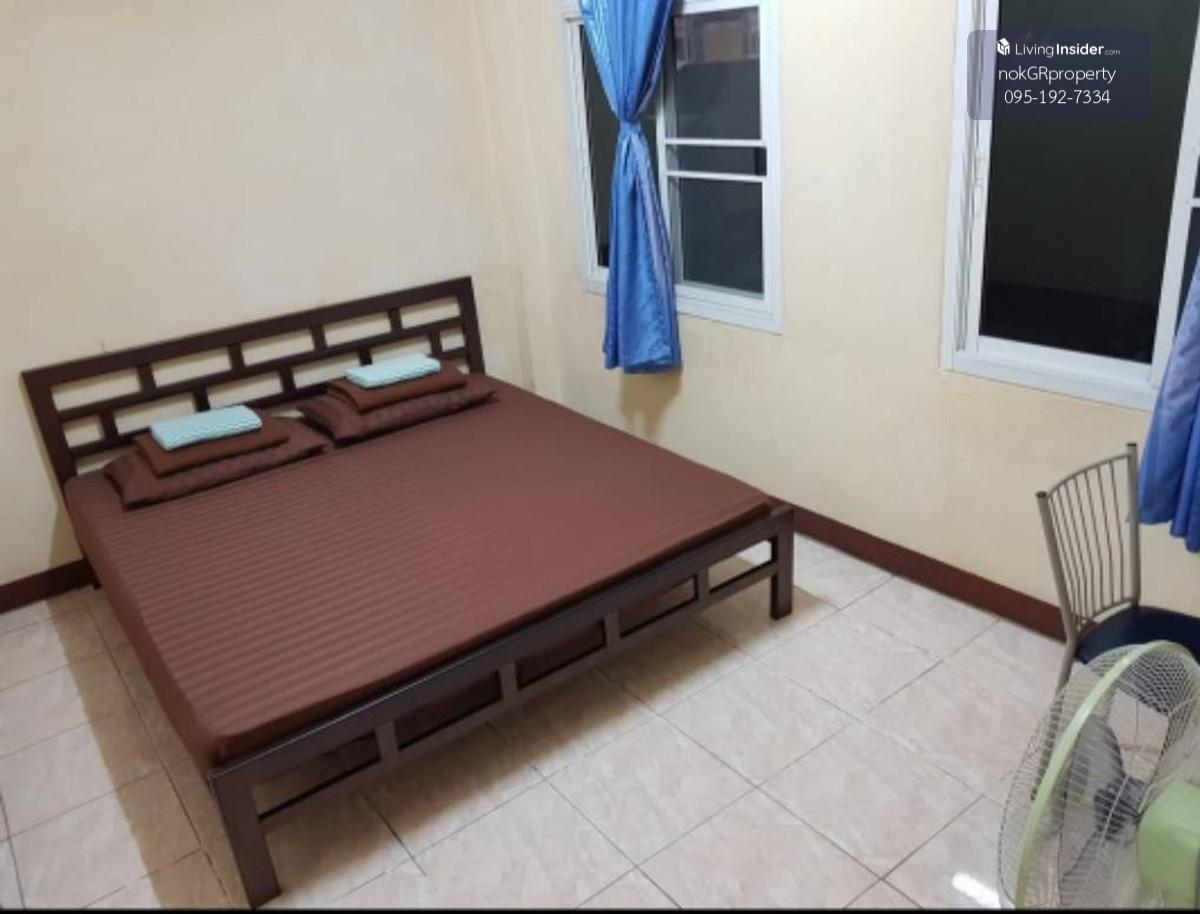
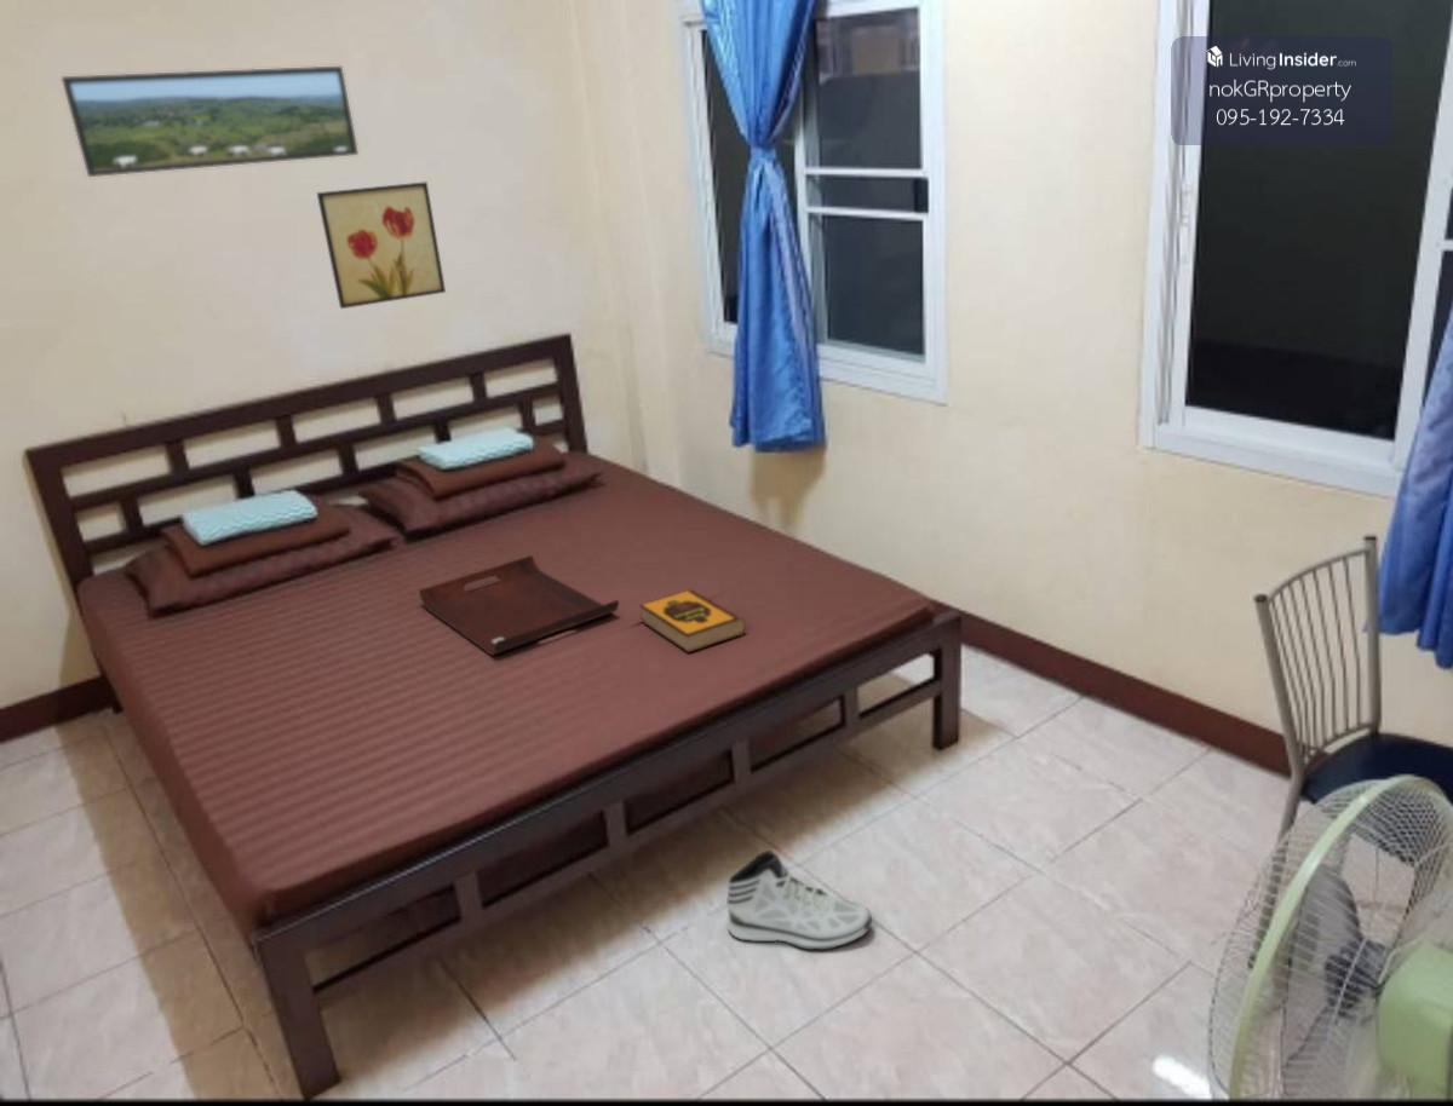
+ serving tray (516, 603)
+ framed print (220, 119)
+ wall art (383, 244)
+ hardback book (691, 618)
+ sneaker (797, 897)
